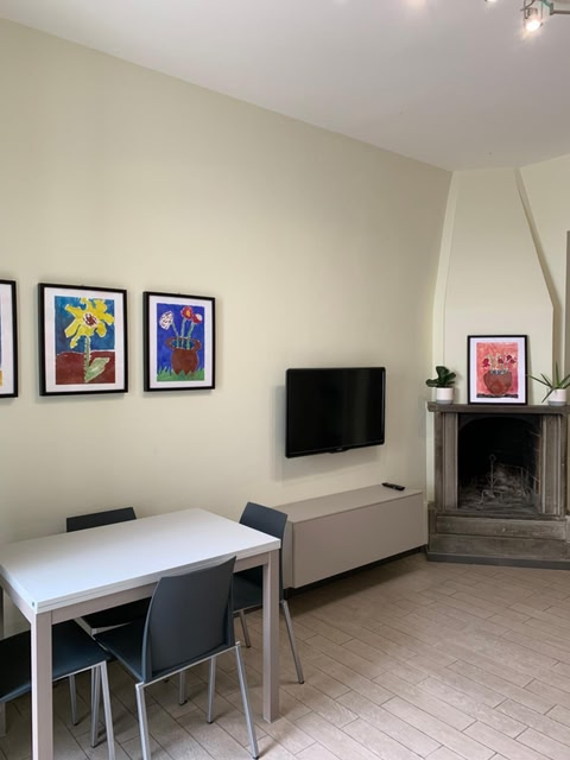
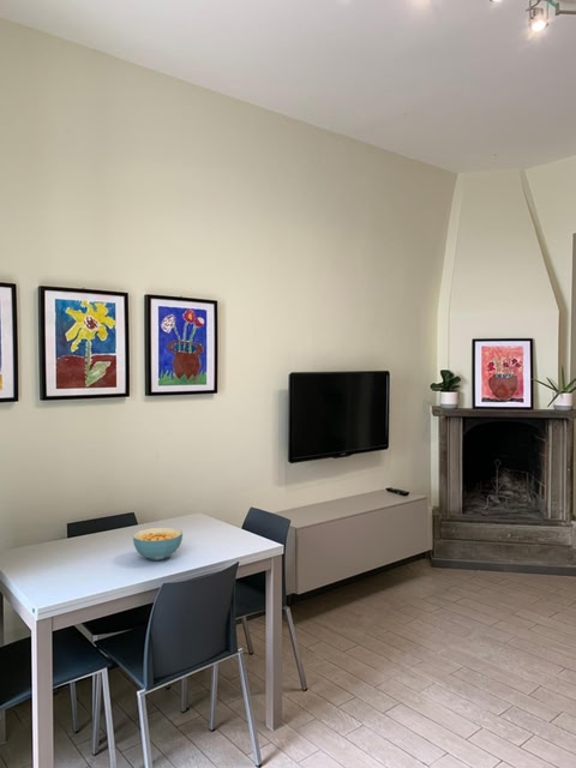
+ cereal bowl (157, 546)
